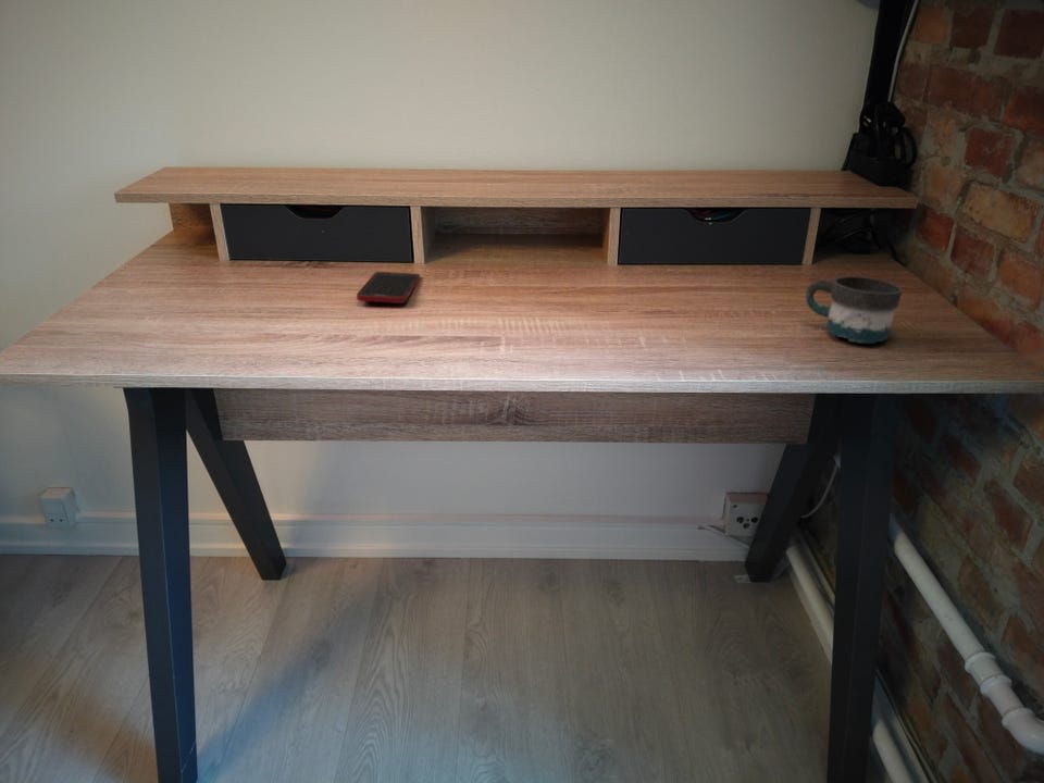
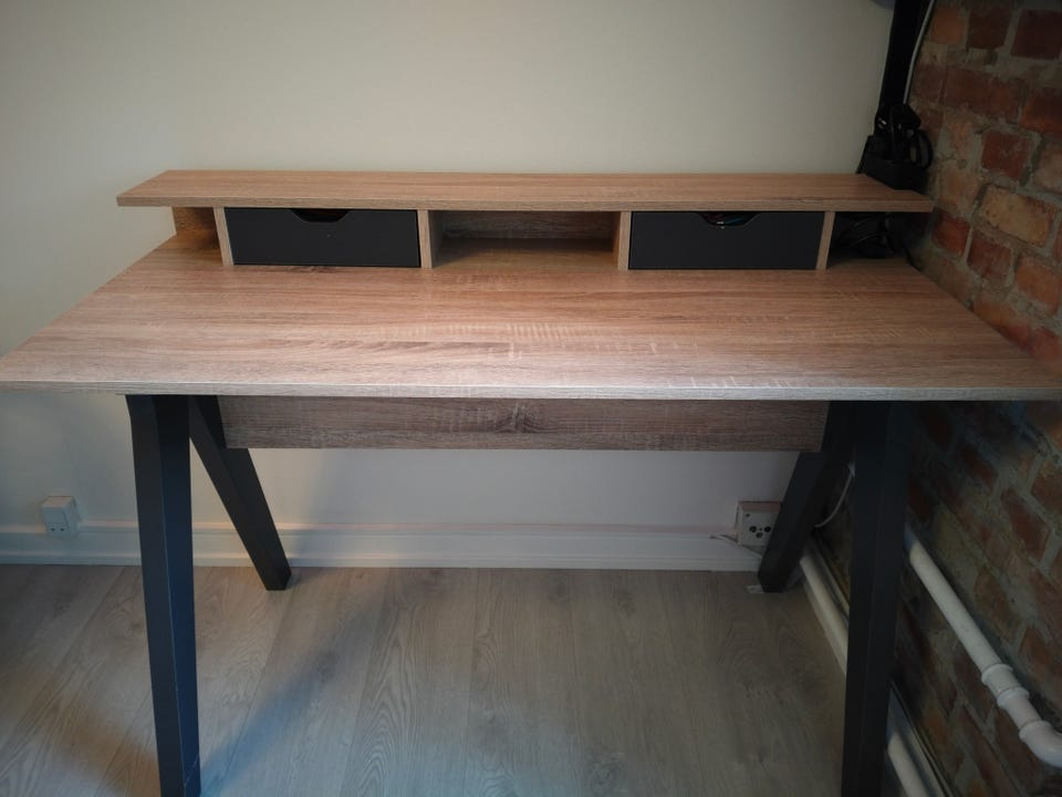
- cell phone (389, 286)
- mug (854, 310)
